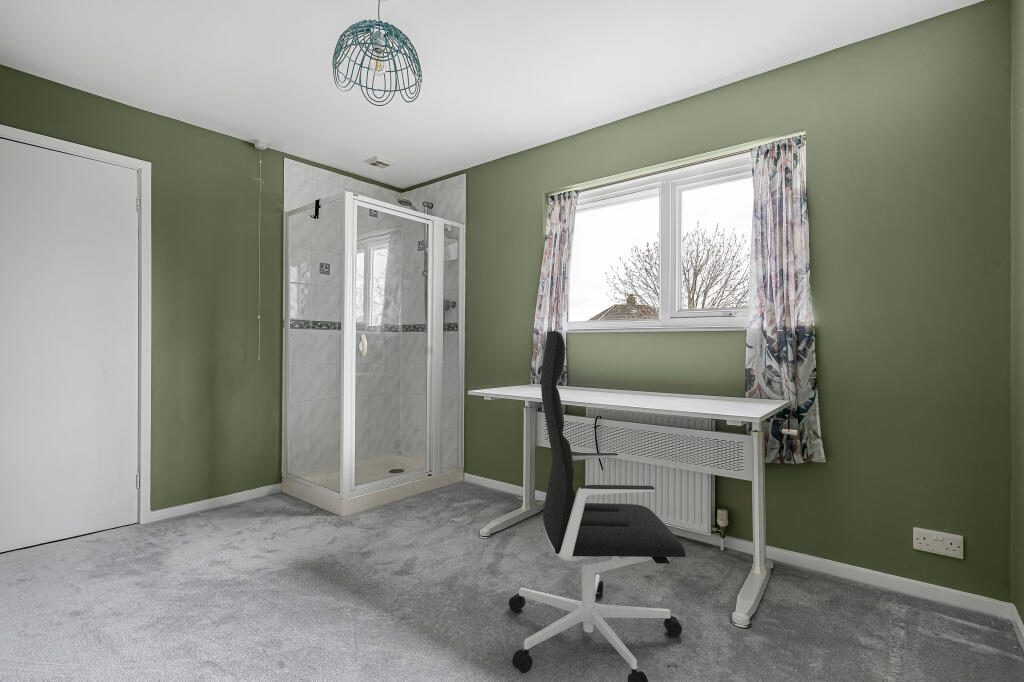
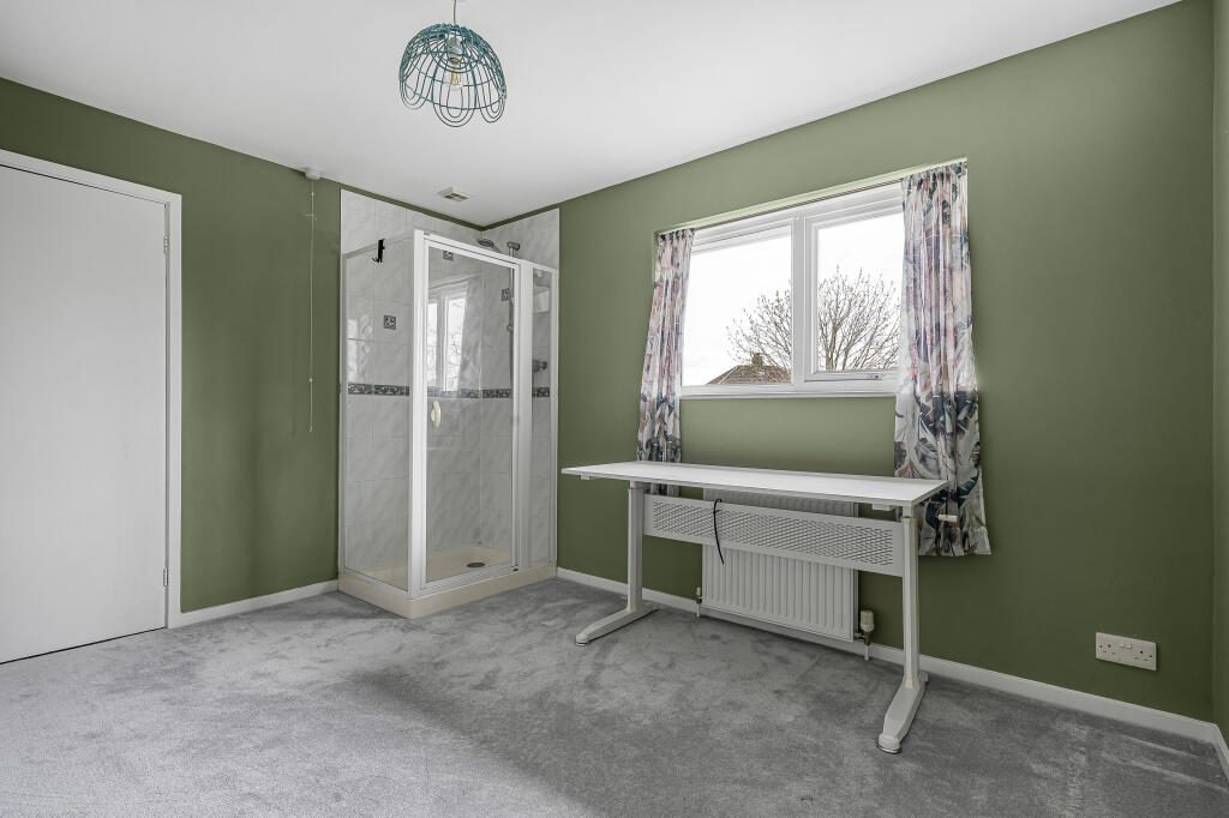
- office chair (596, 485)
